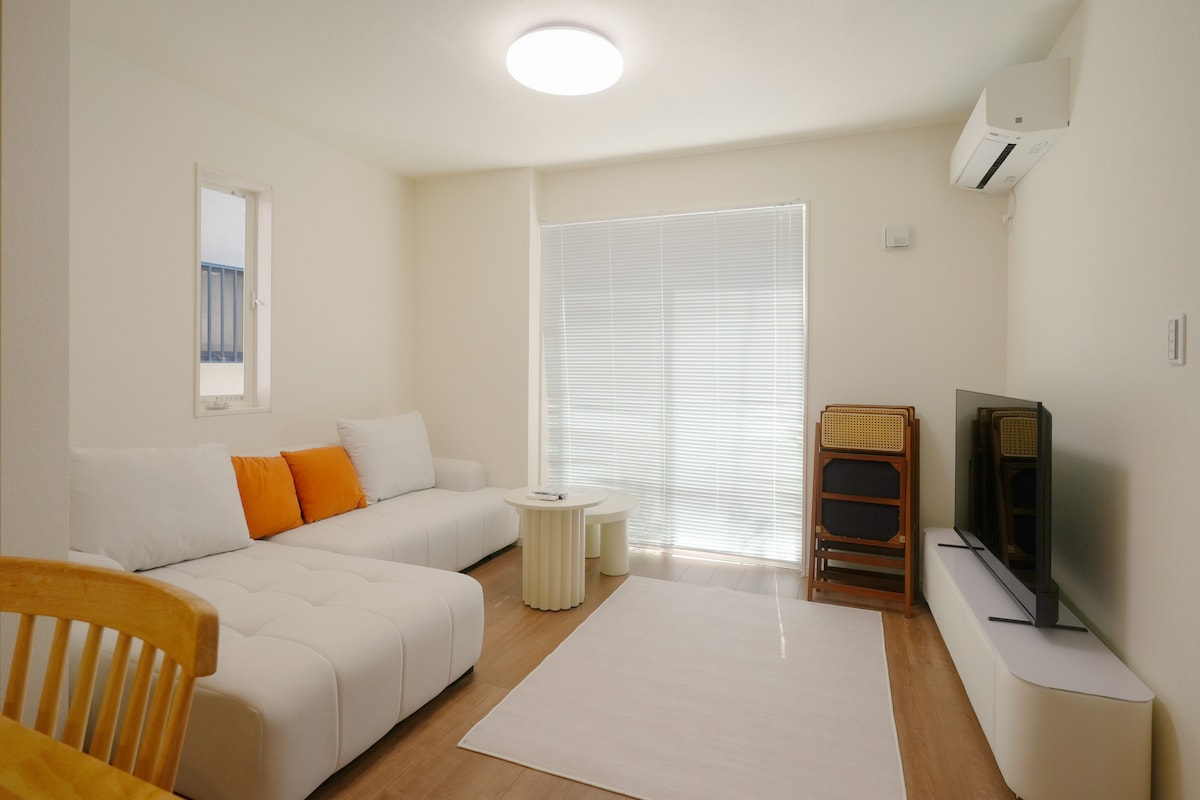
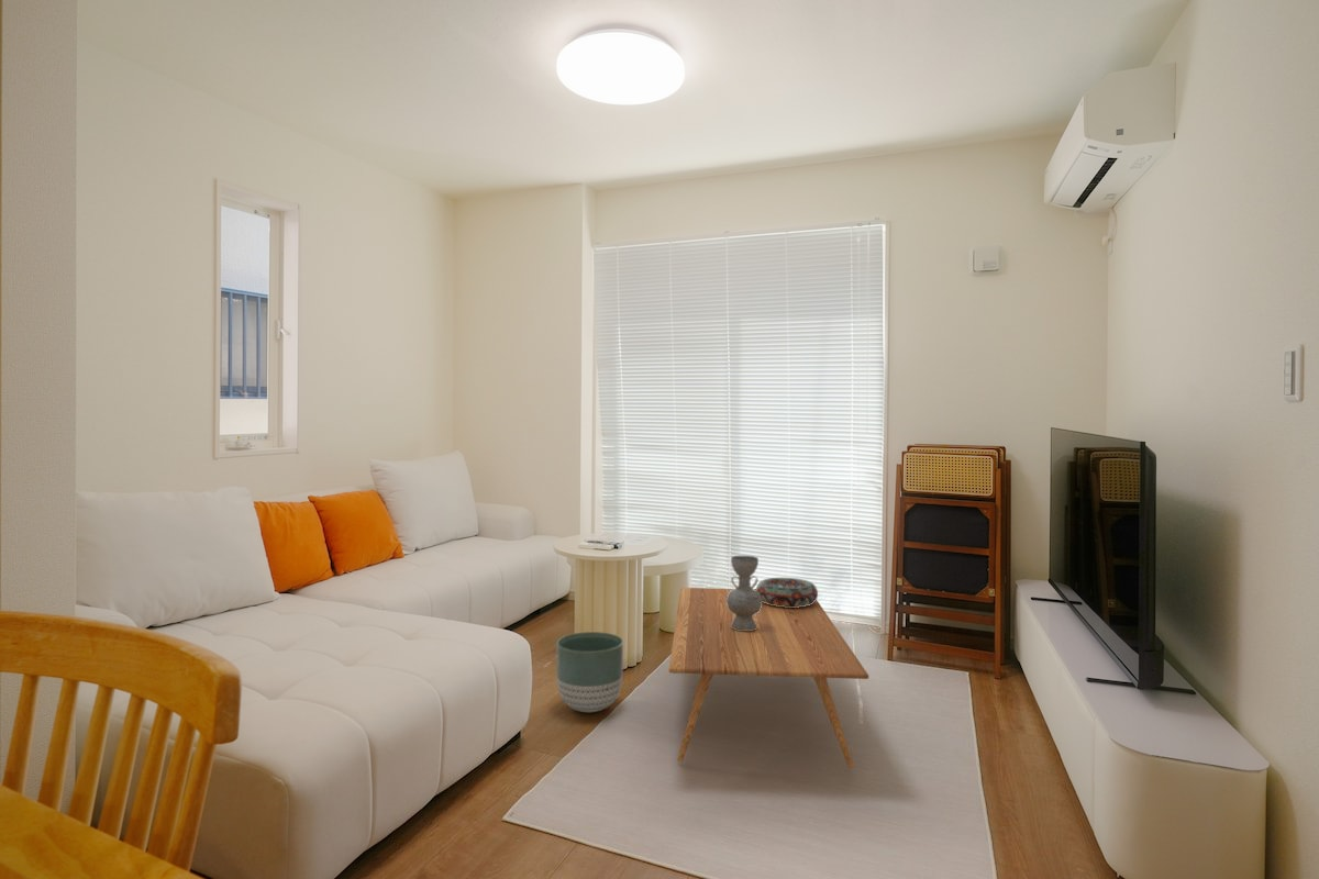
+ coffee table (753, 661)
+ decorative vase (744, 592)
+ decorative bowl (786, 591)
+ planter (589, 675)
